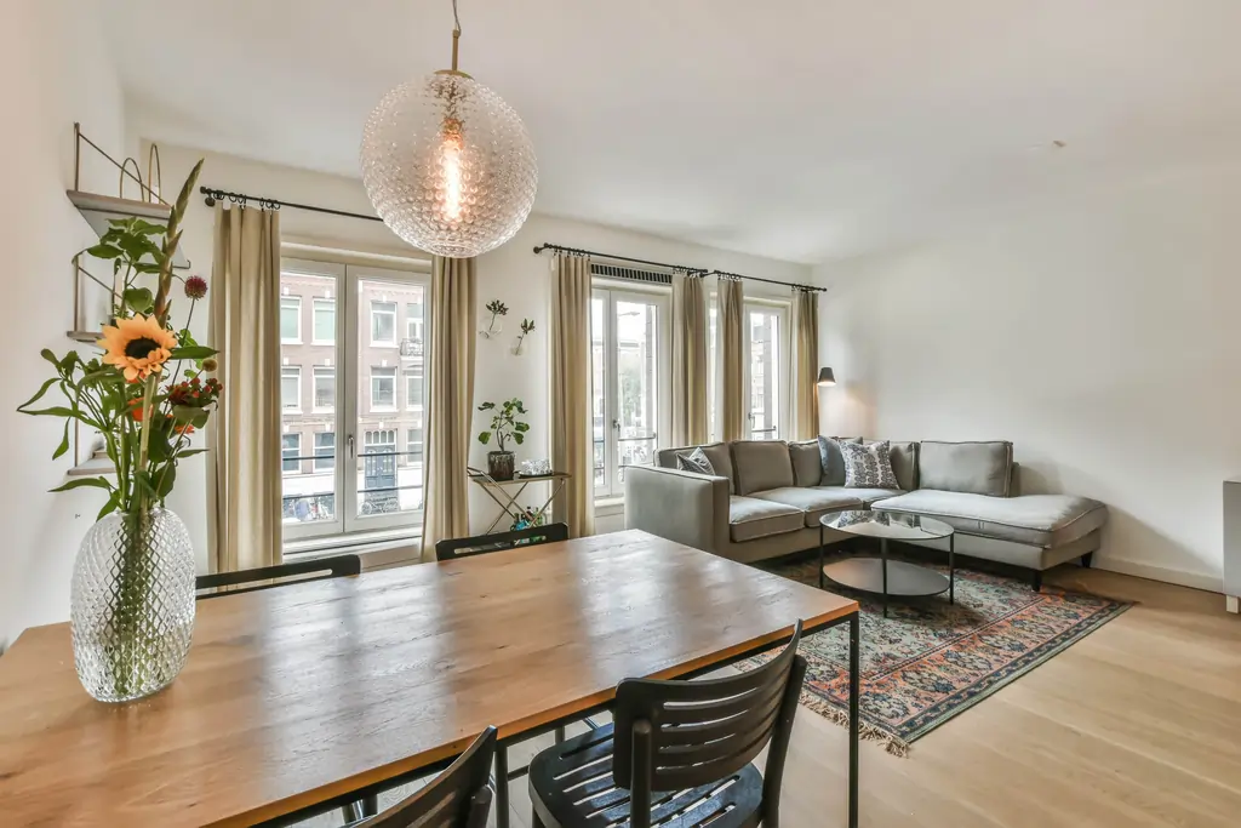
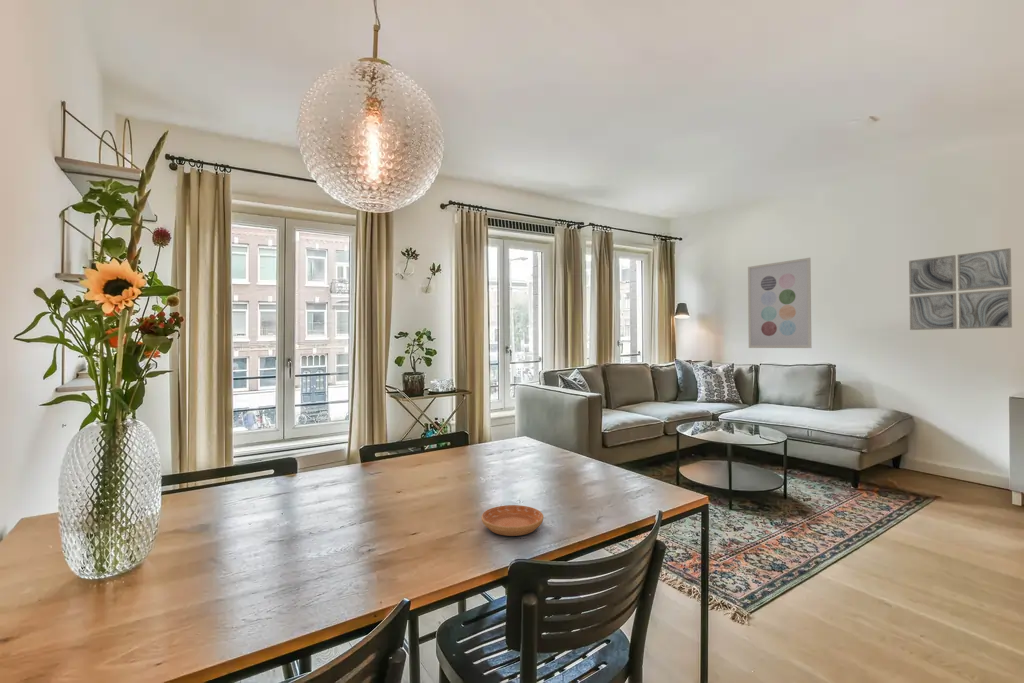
+ saucer (512, 520)
+ wall art (777, 305)
+ wall art (958, 290)
